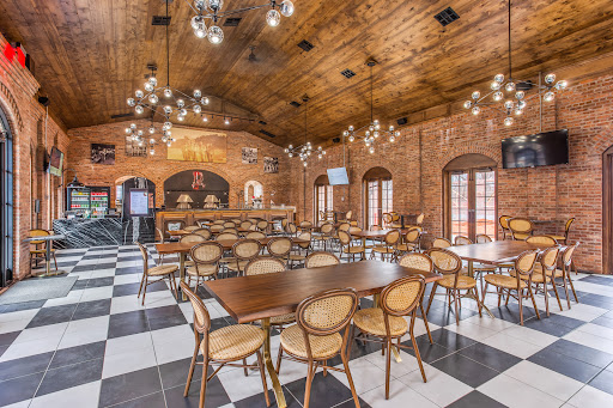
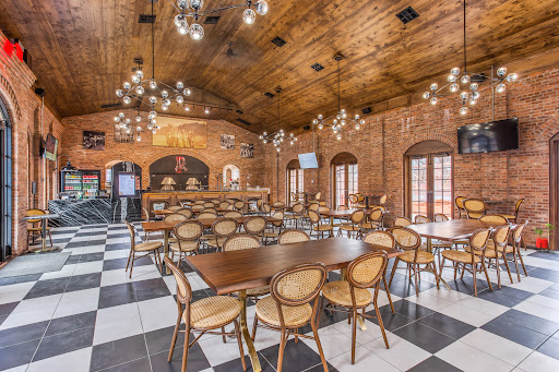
+ house plant (543, 238)
